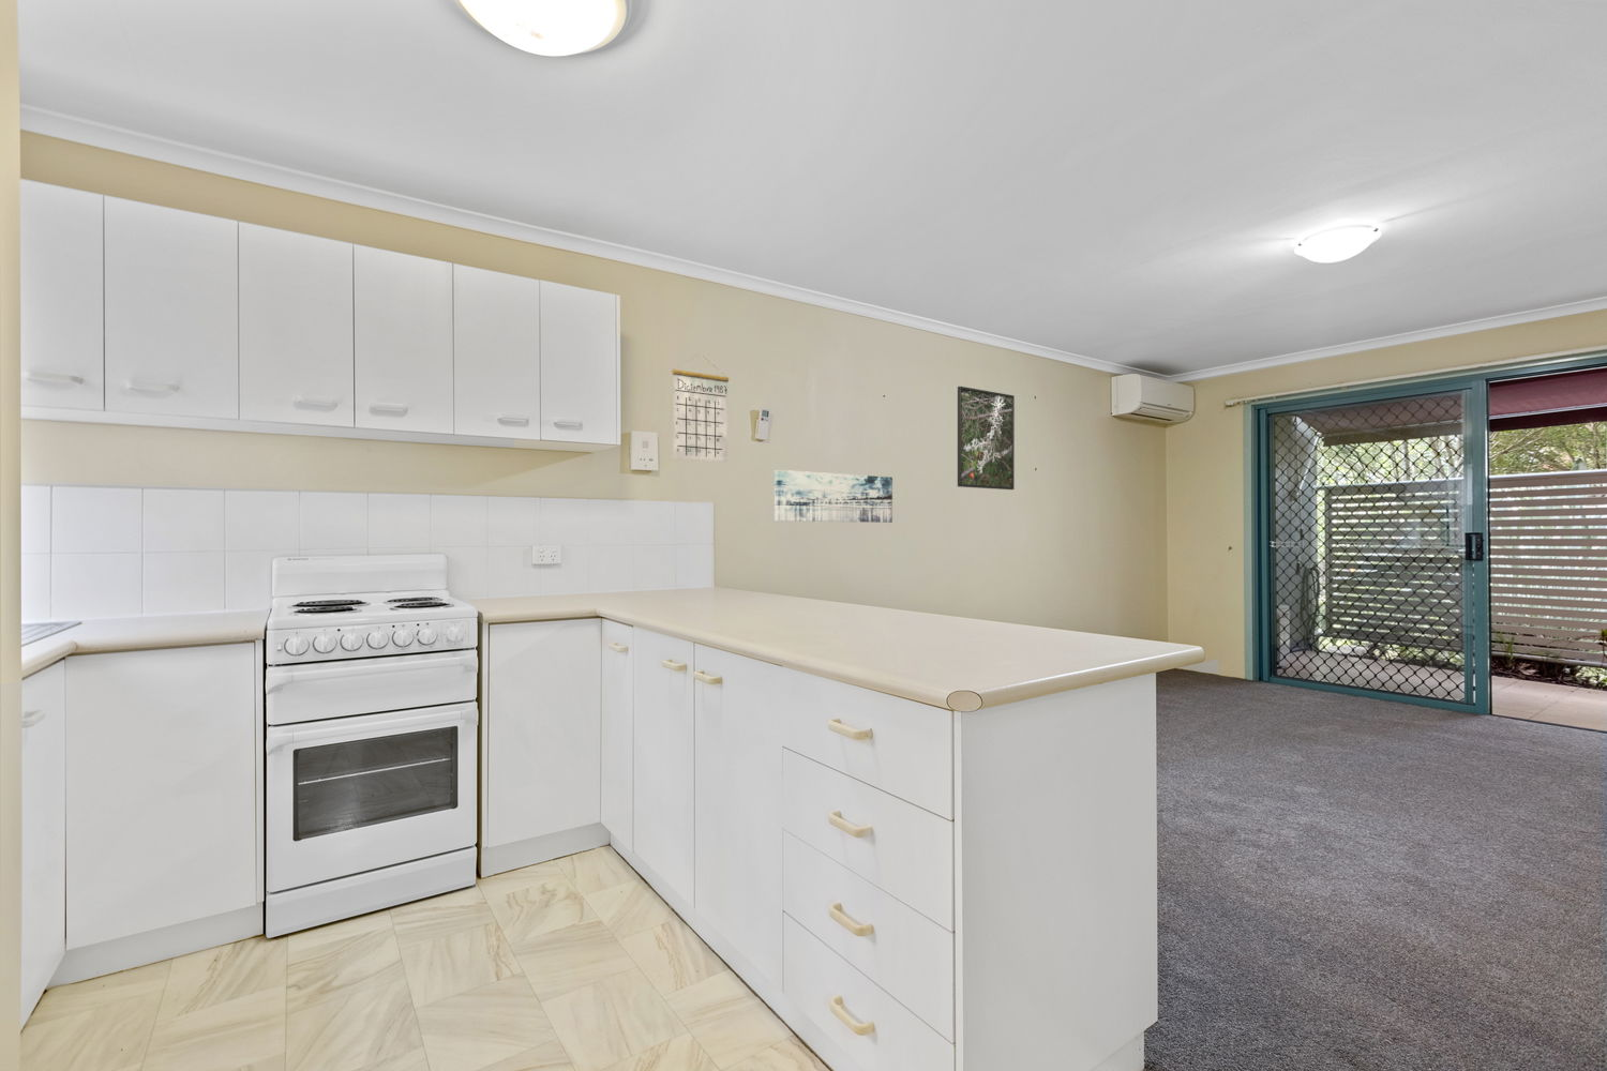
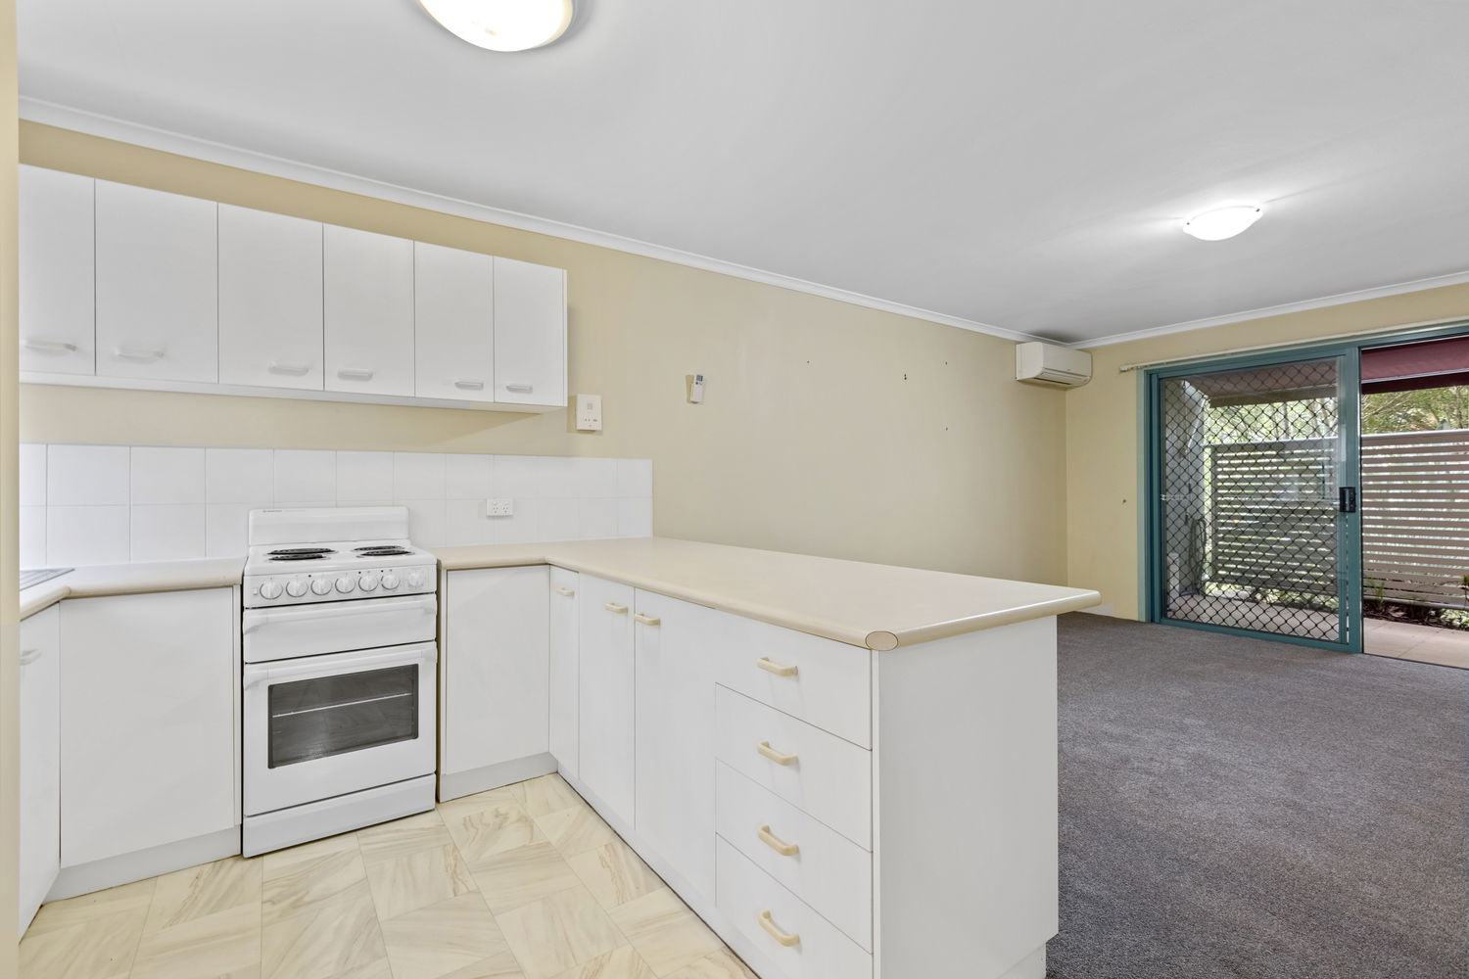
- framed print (985, 439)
- calendar (701, 406)
- wall art (836, 497)
